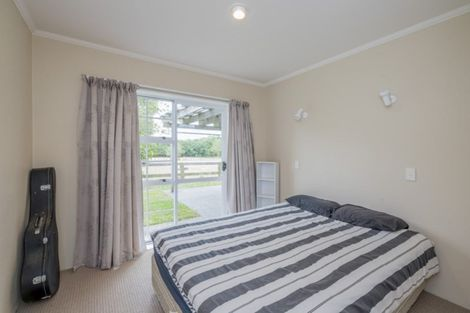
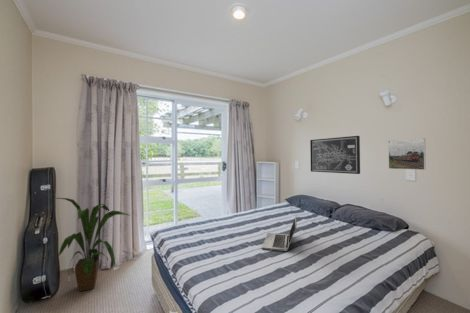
+ laptop (280, 234)
+ wall art (332, 155)
+ house plant (96, 240)
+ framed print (405, 154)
